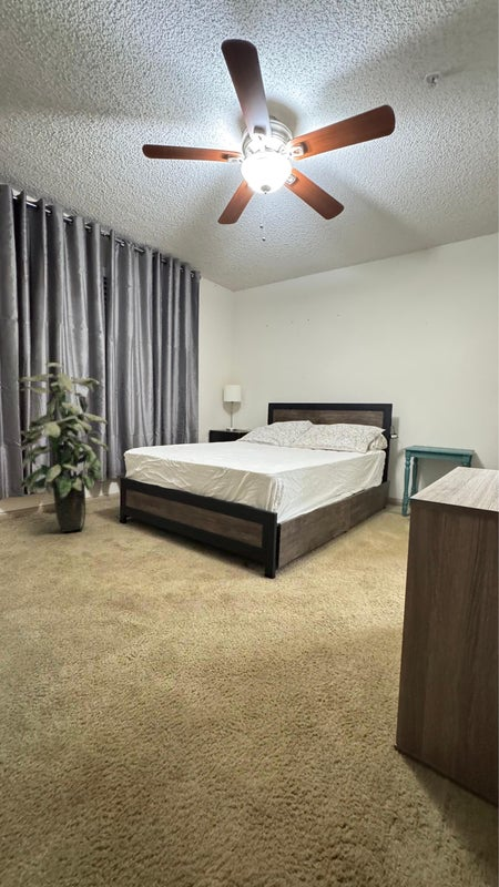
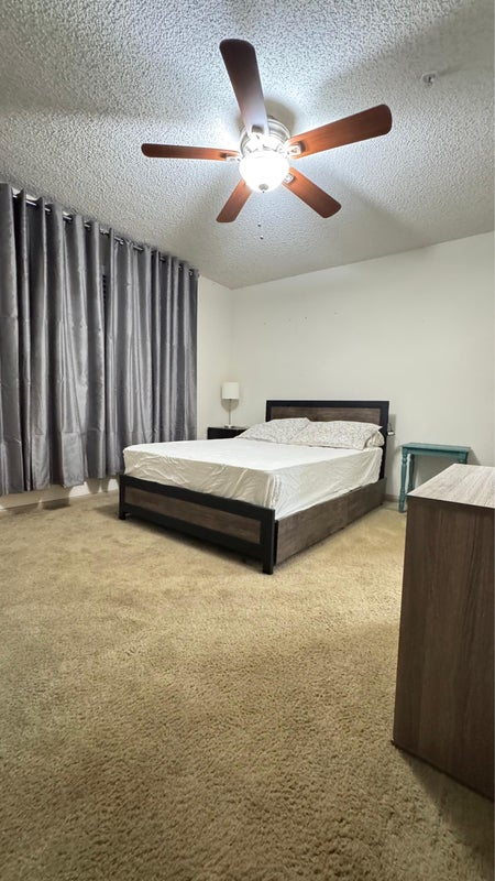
- indoor plant (62, 448)
